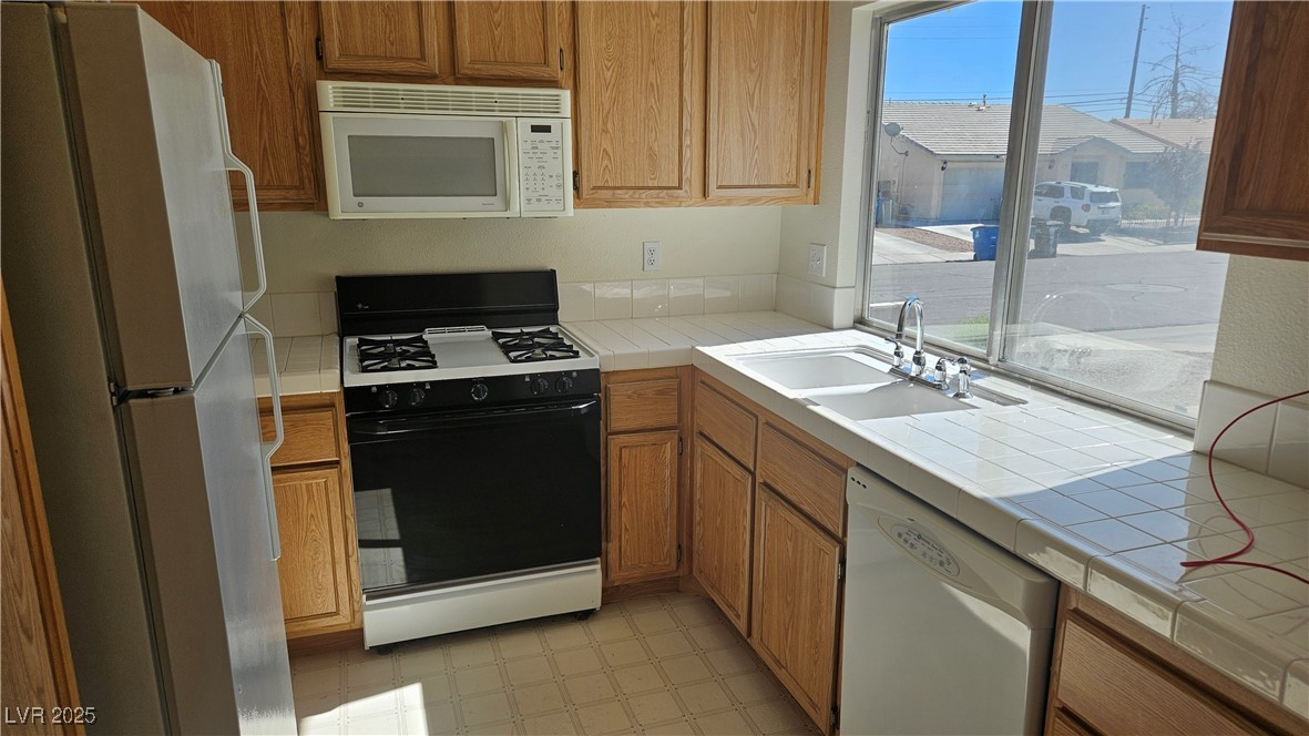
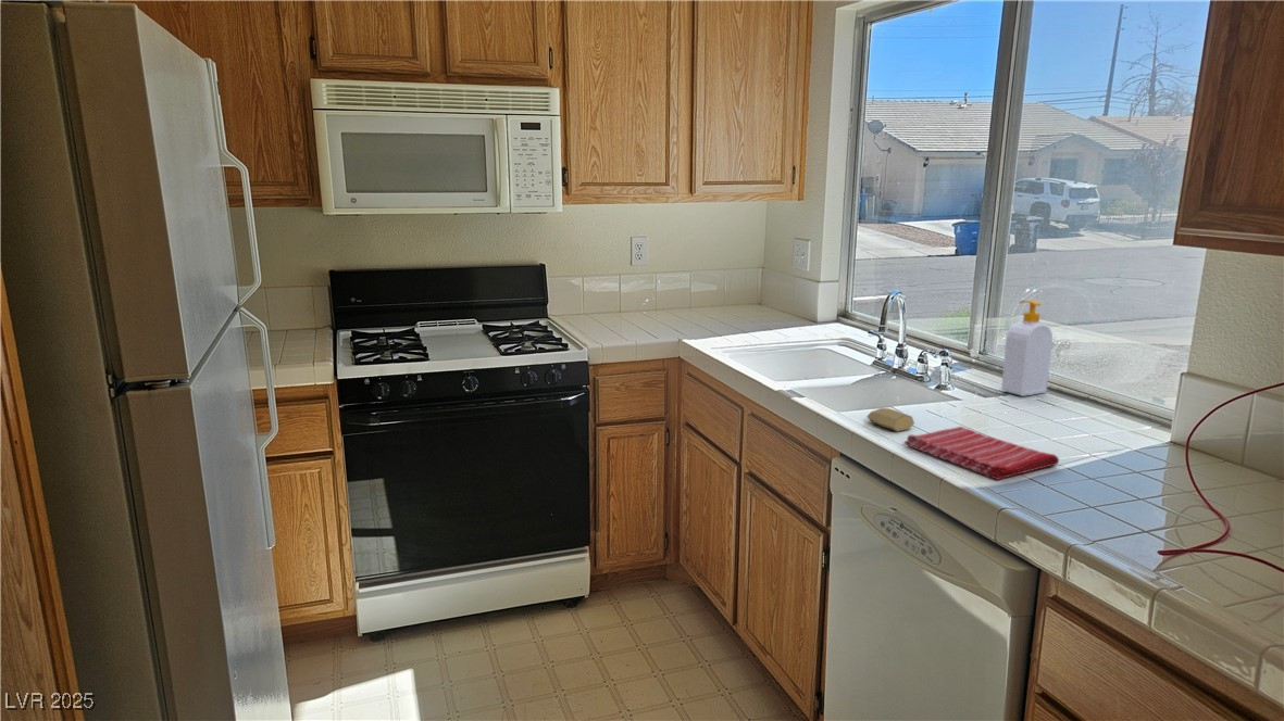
+ dish towel (980, 448)
+ soap bar (888, 416)
+ soap bottle (1026, 346)
